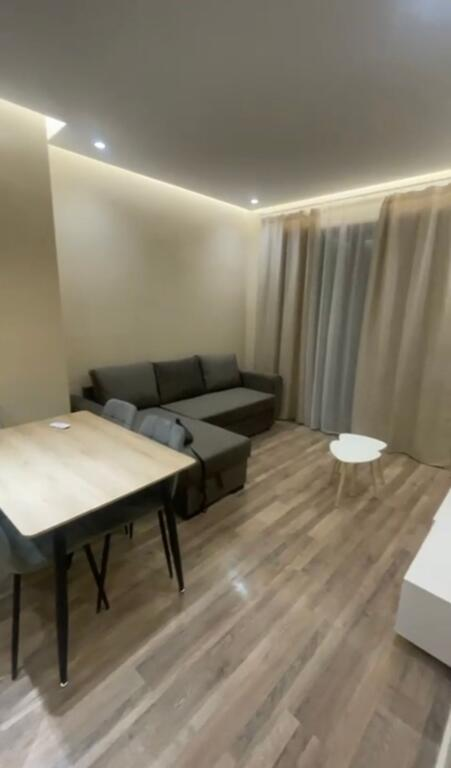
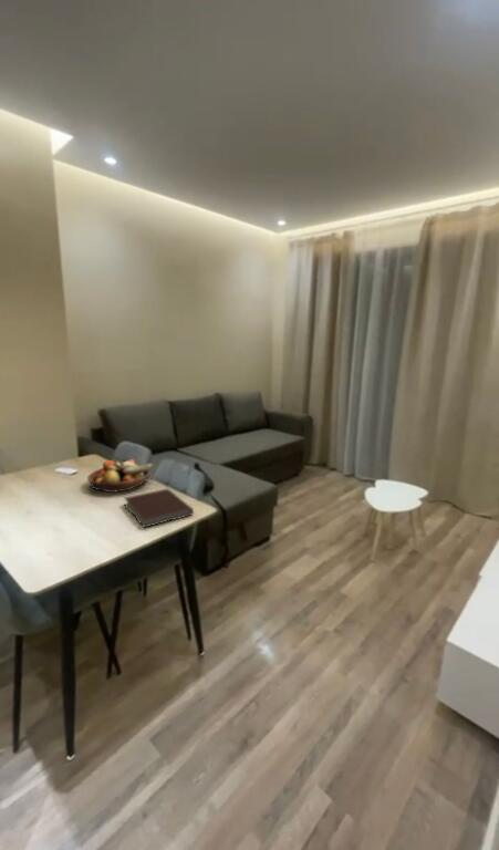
+ notebook (157, 506)
+ fruit bowl (119, 470)
